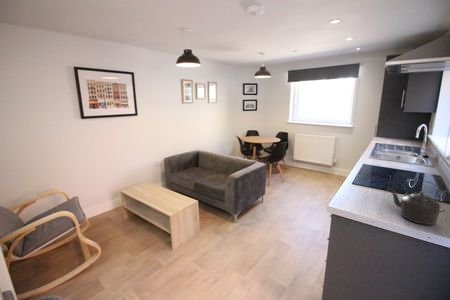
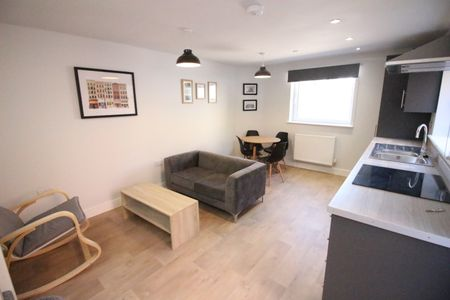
- kettle (411, 197)
